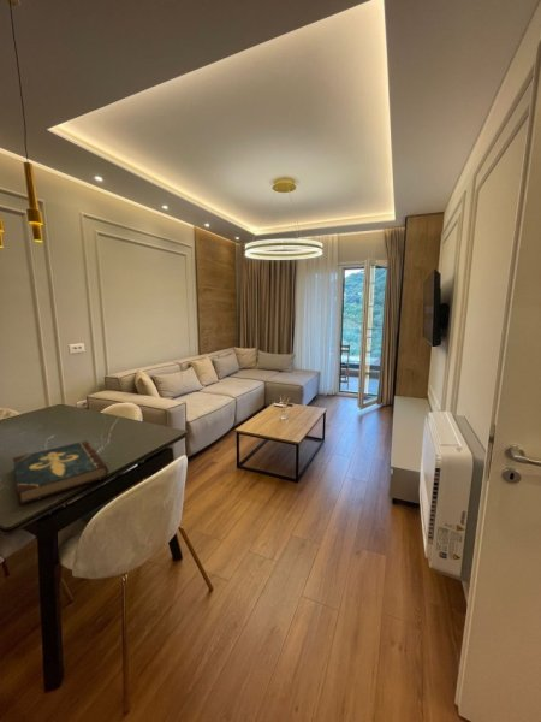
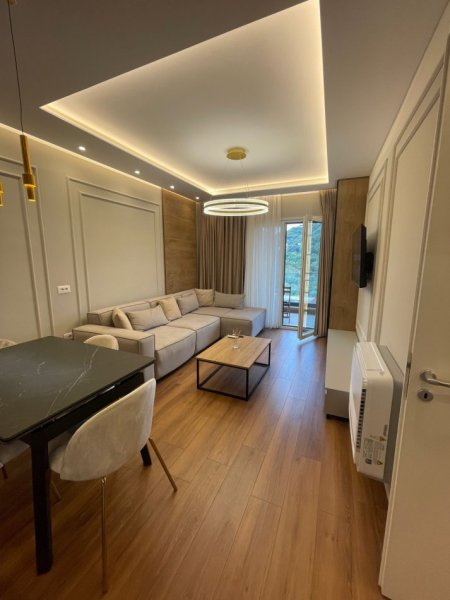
- book (59, 467)
